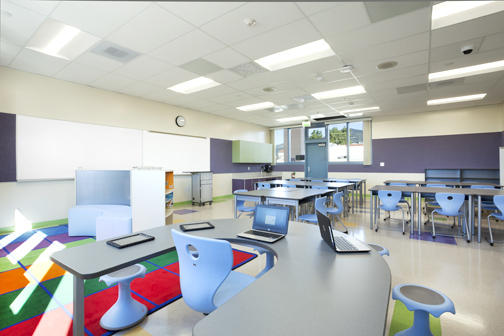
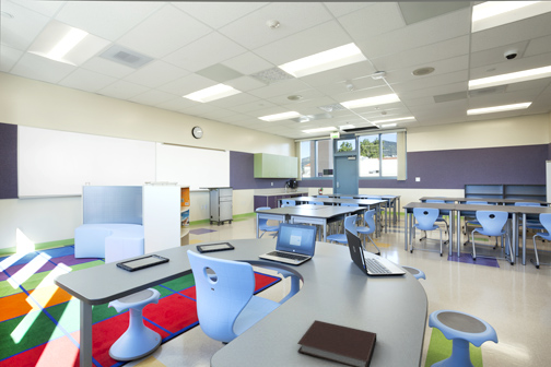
+ notebook (338, 341)
